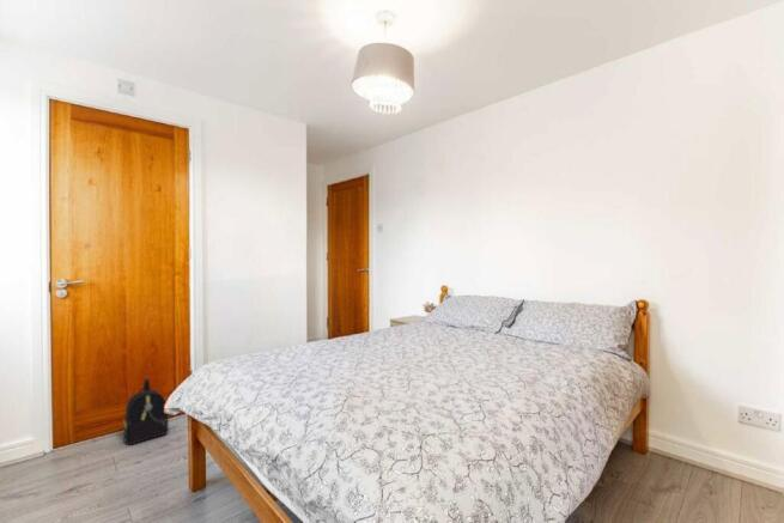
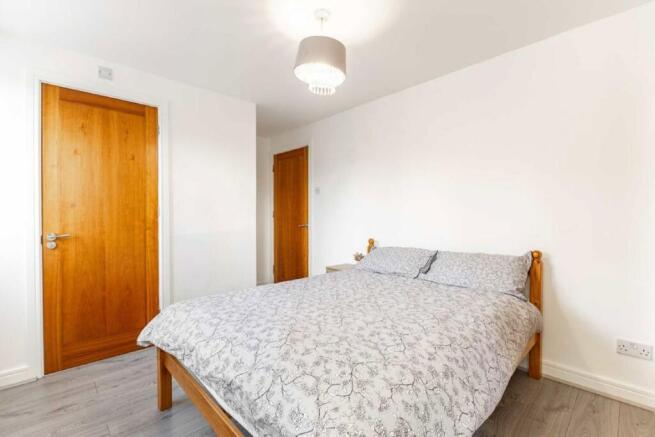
- backpack (145, 407)
